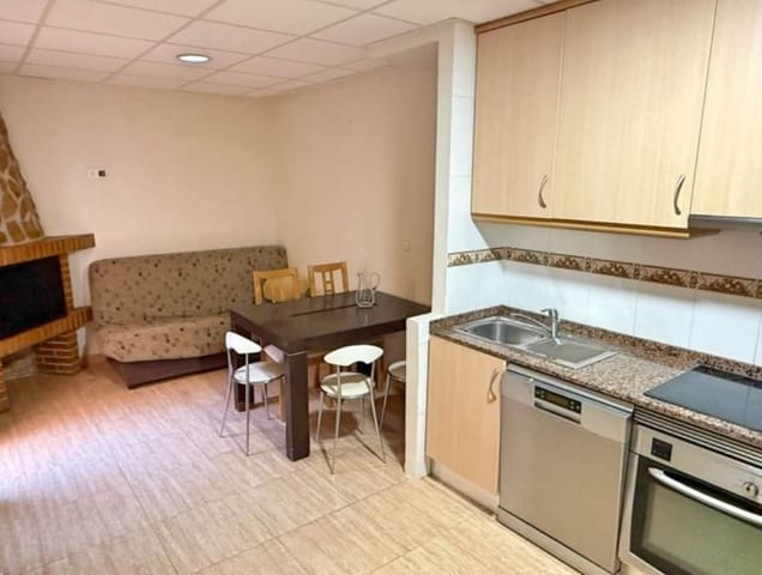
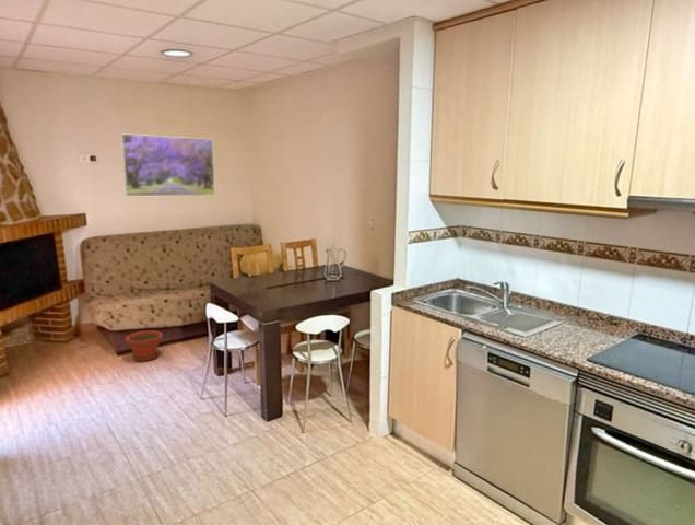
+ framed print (170, 166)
+ plant pot (144, 347)
